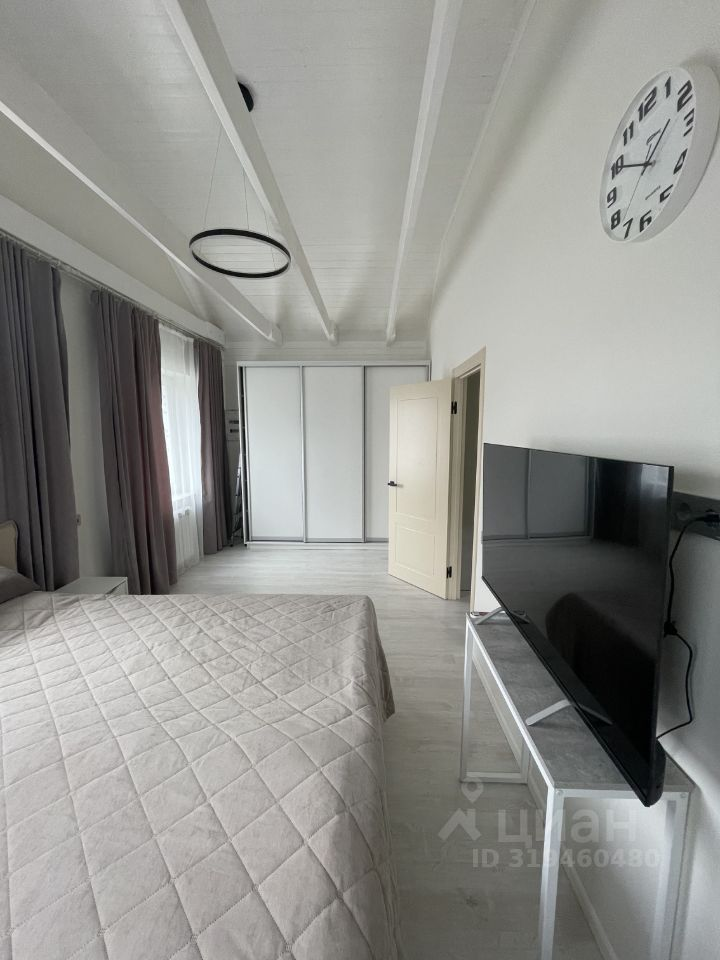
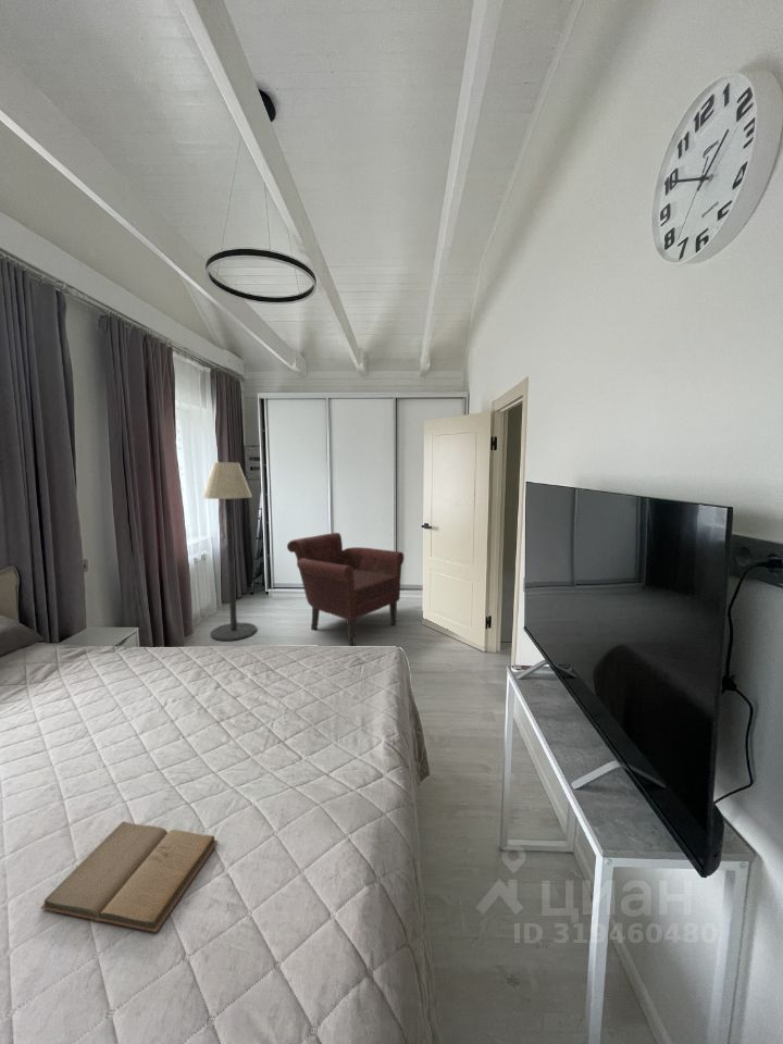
+ book (136, 869)
+ leather (341, 583)
+ floor lamp (229, 549)
